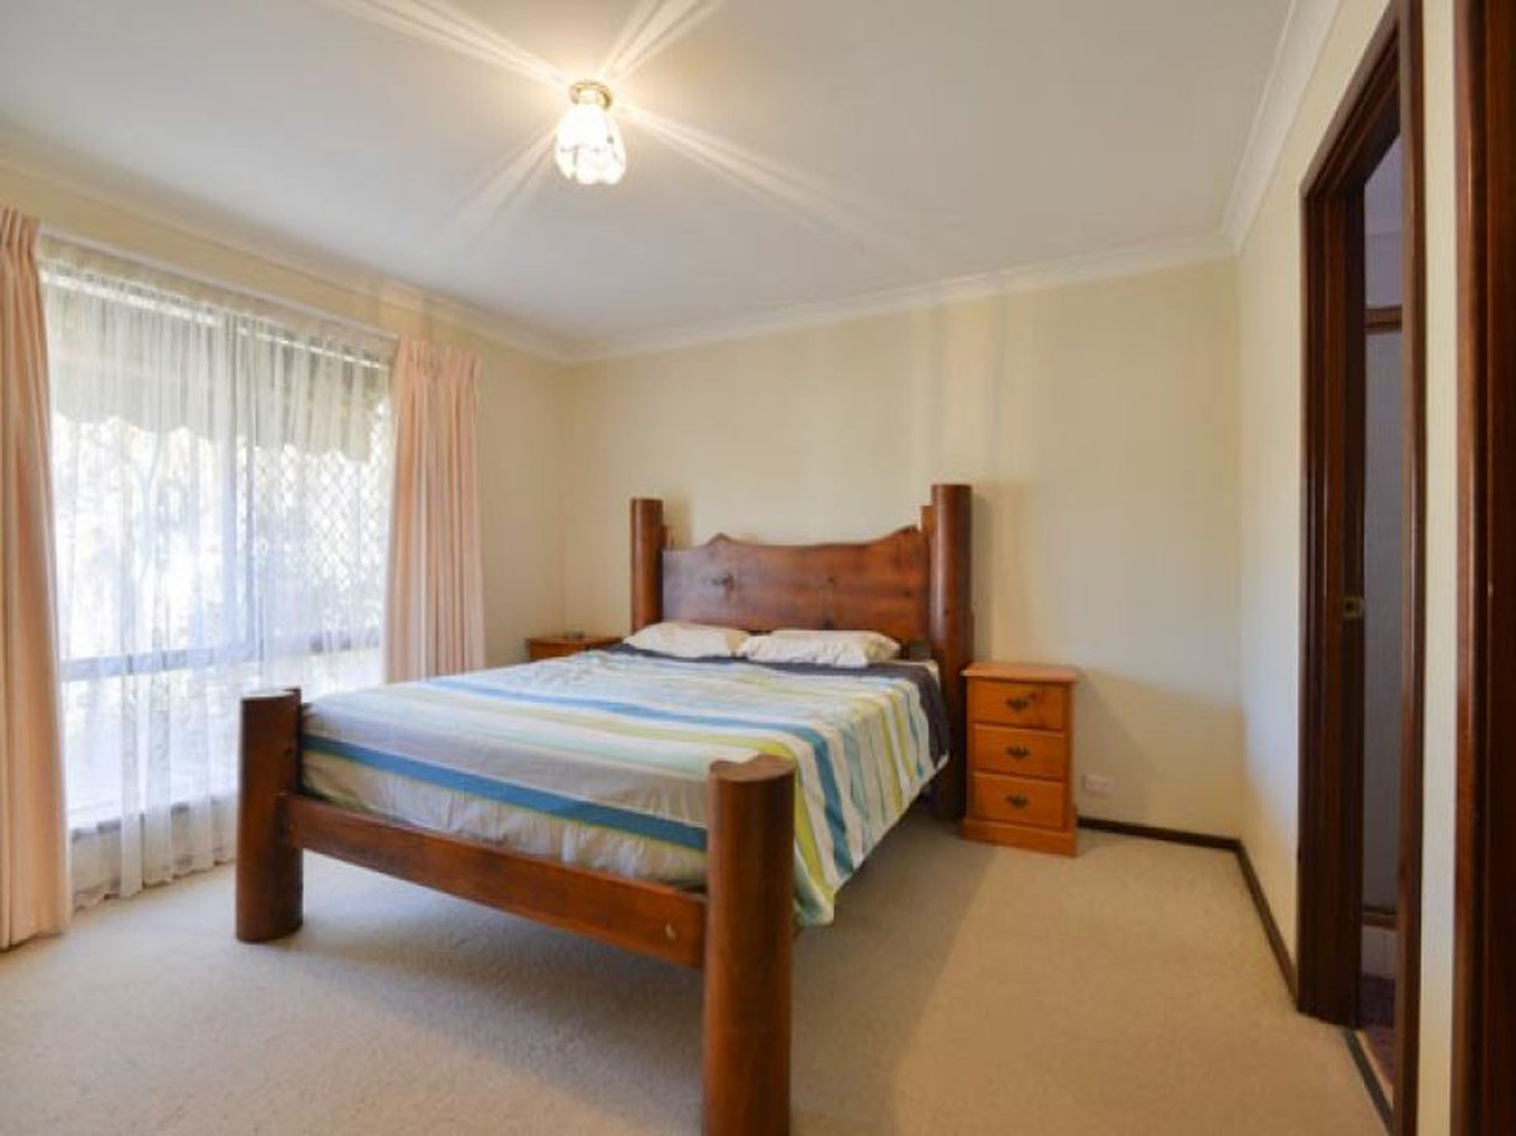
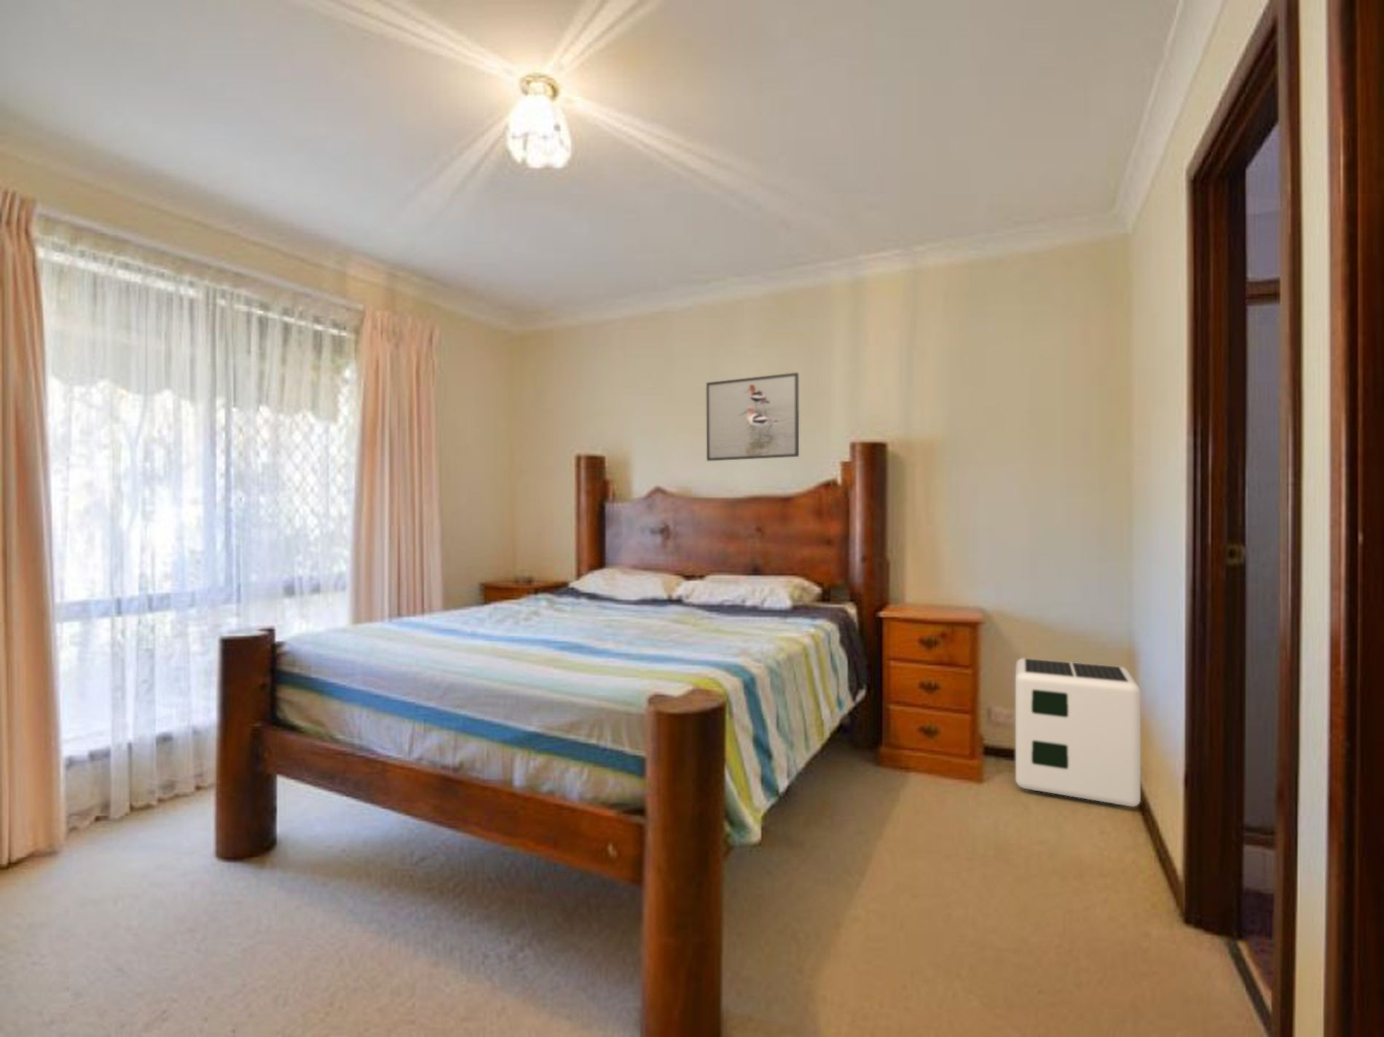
+ air purifier (1073, 728)
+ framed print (751, 417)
